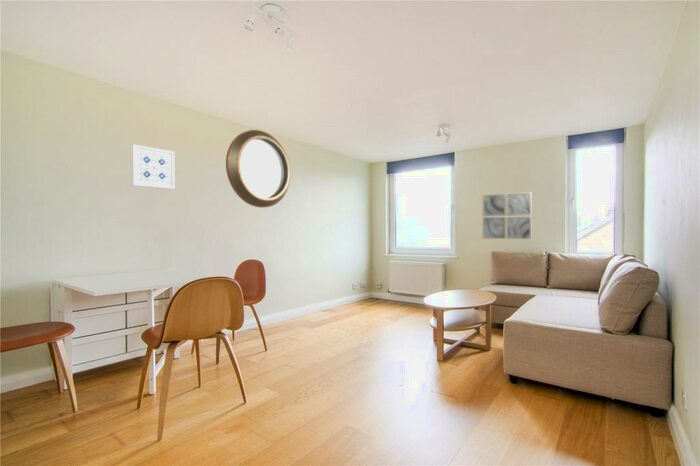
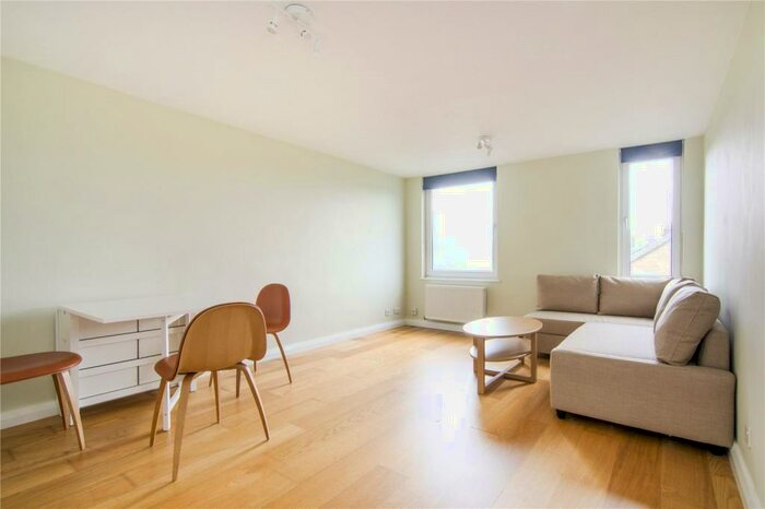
- wall art (505, 215)
- wall art (154, 167)
- home mirror (262, 169)
